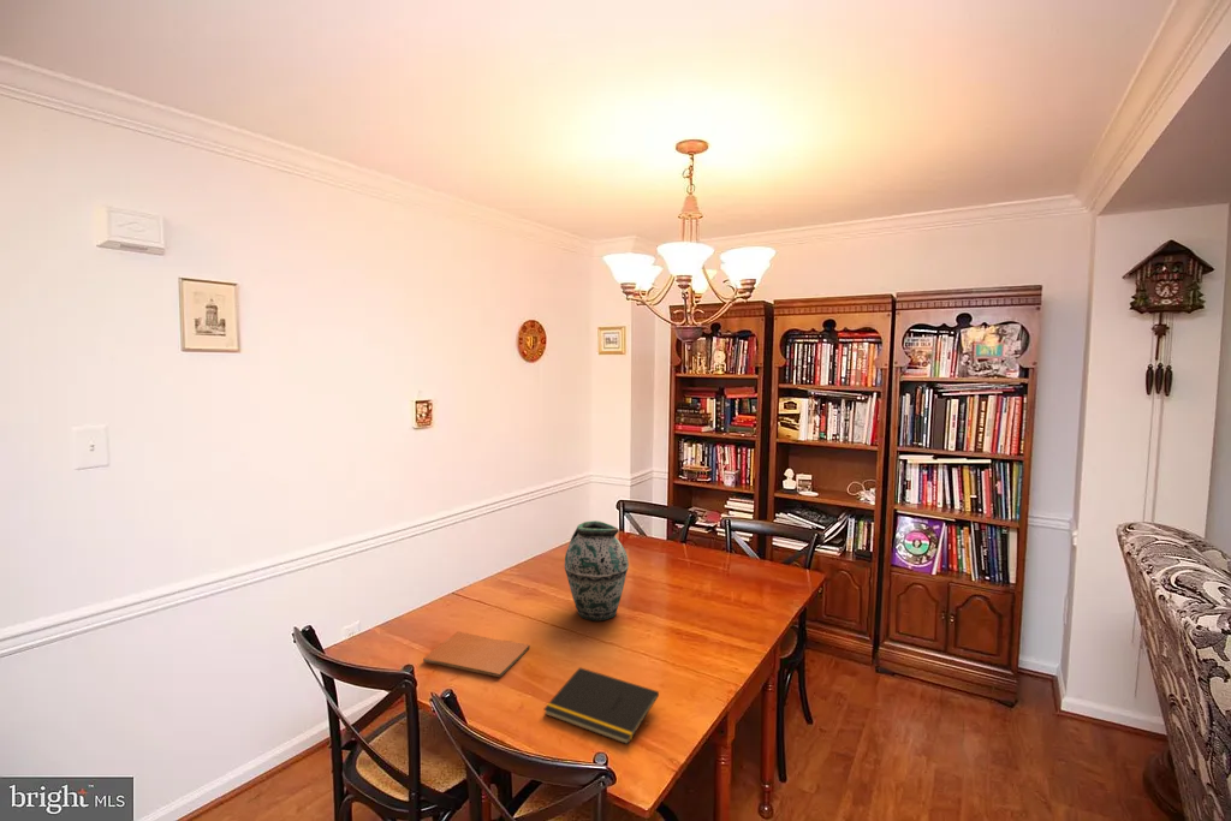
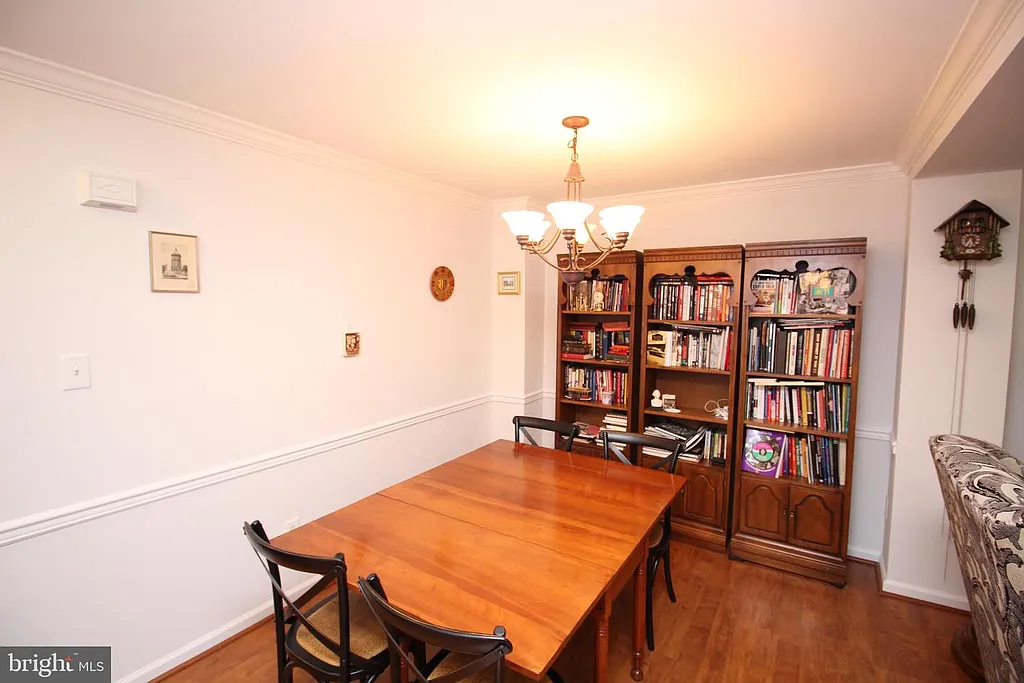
- book (477, 653)
- vase (595, 569)
- notepad (601, 702)
